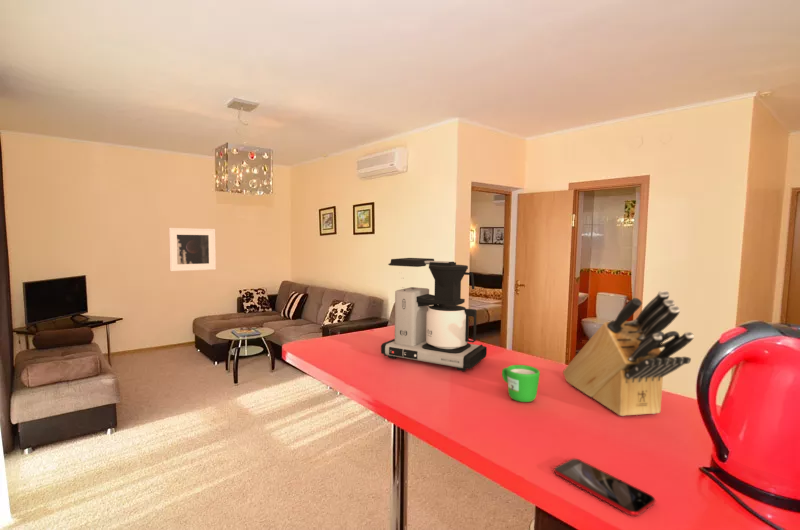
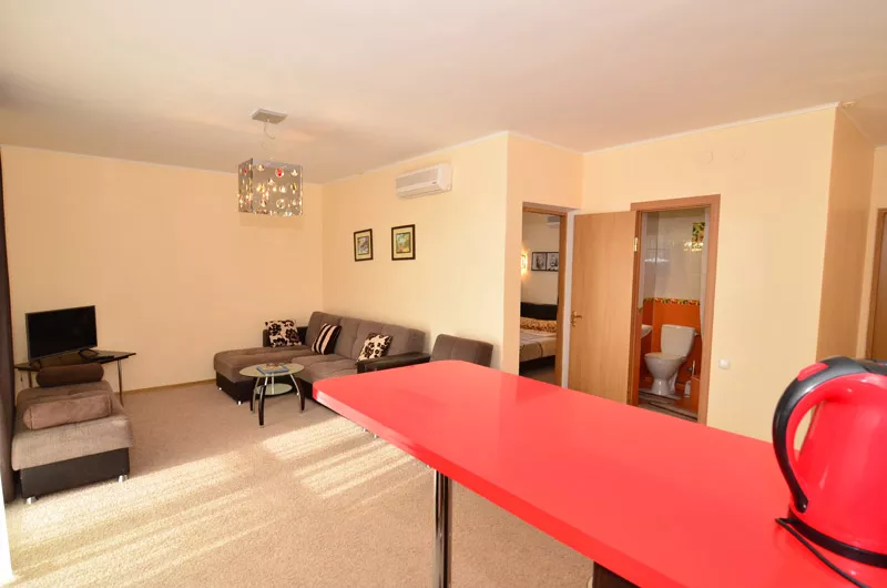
- smartphone (601, 484)
- mug (517, 381)
- coffee maker (434, 309)
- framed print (193, 249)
- knife block (620, 344)
